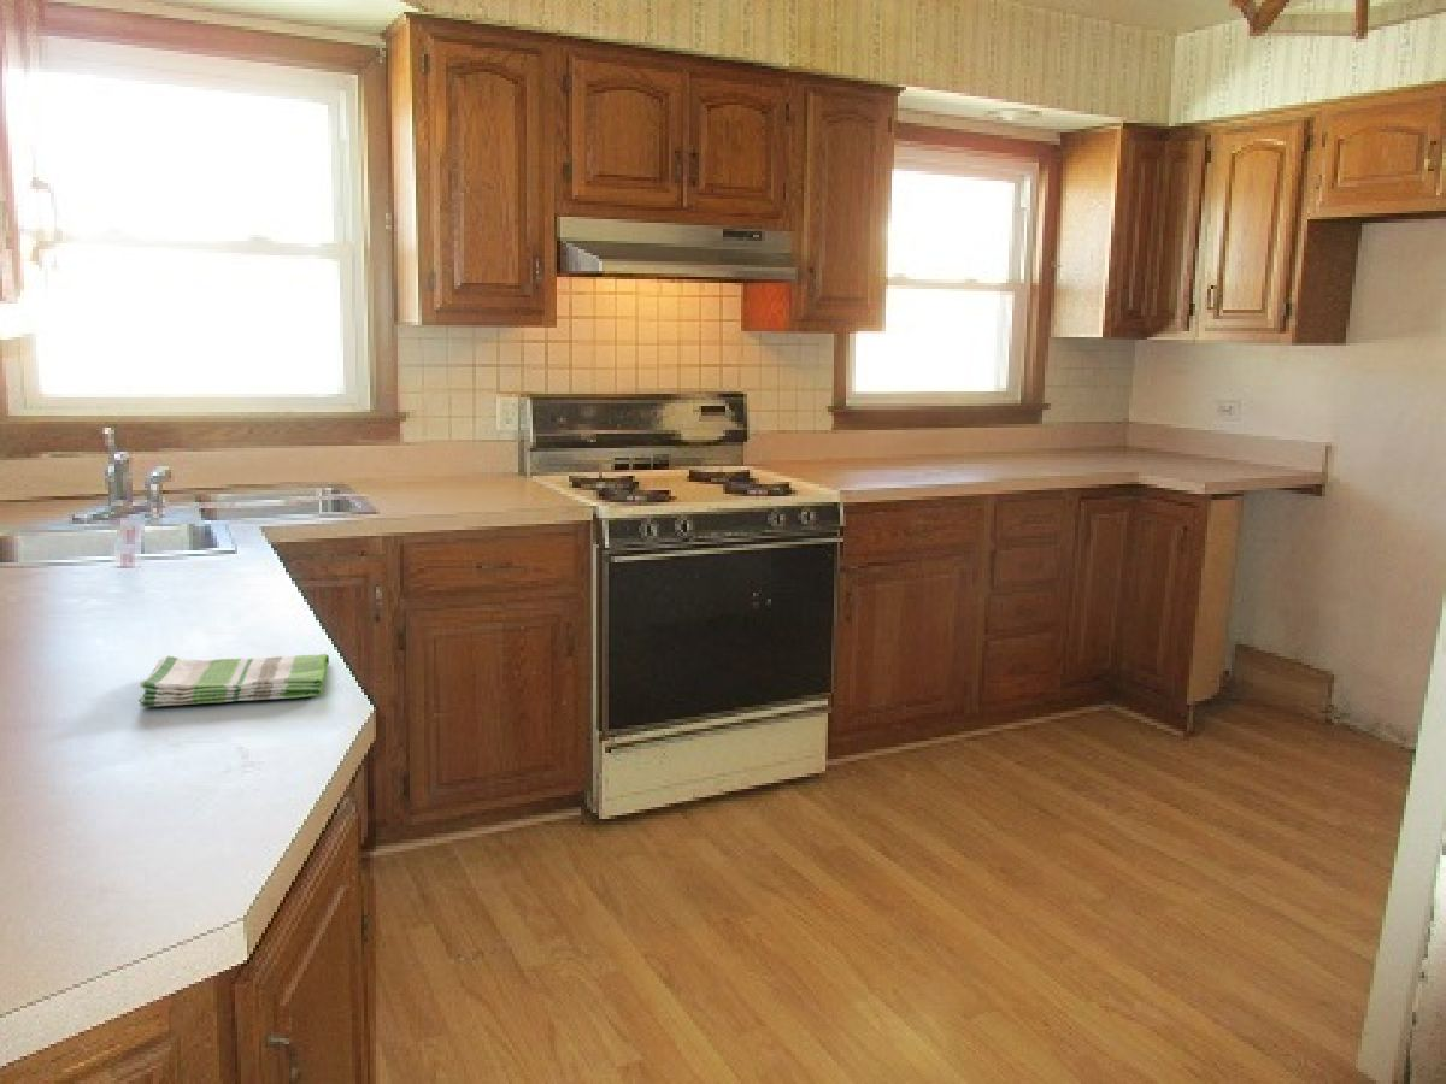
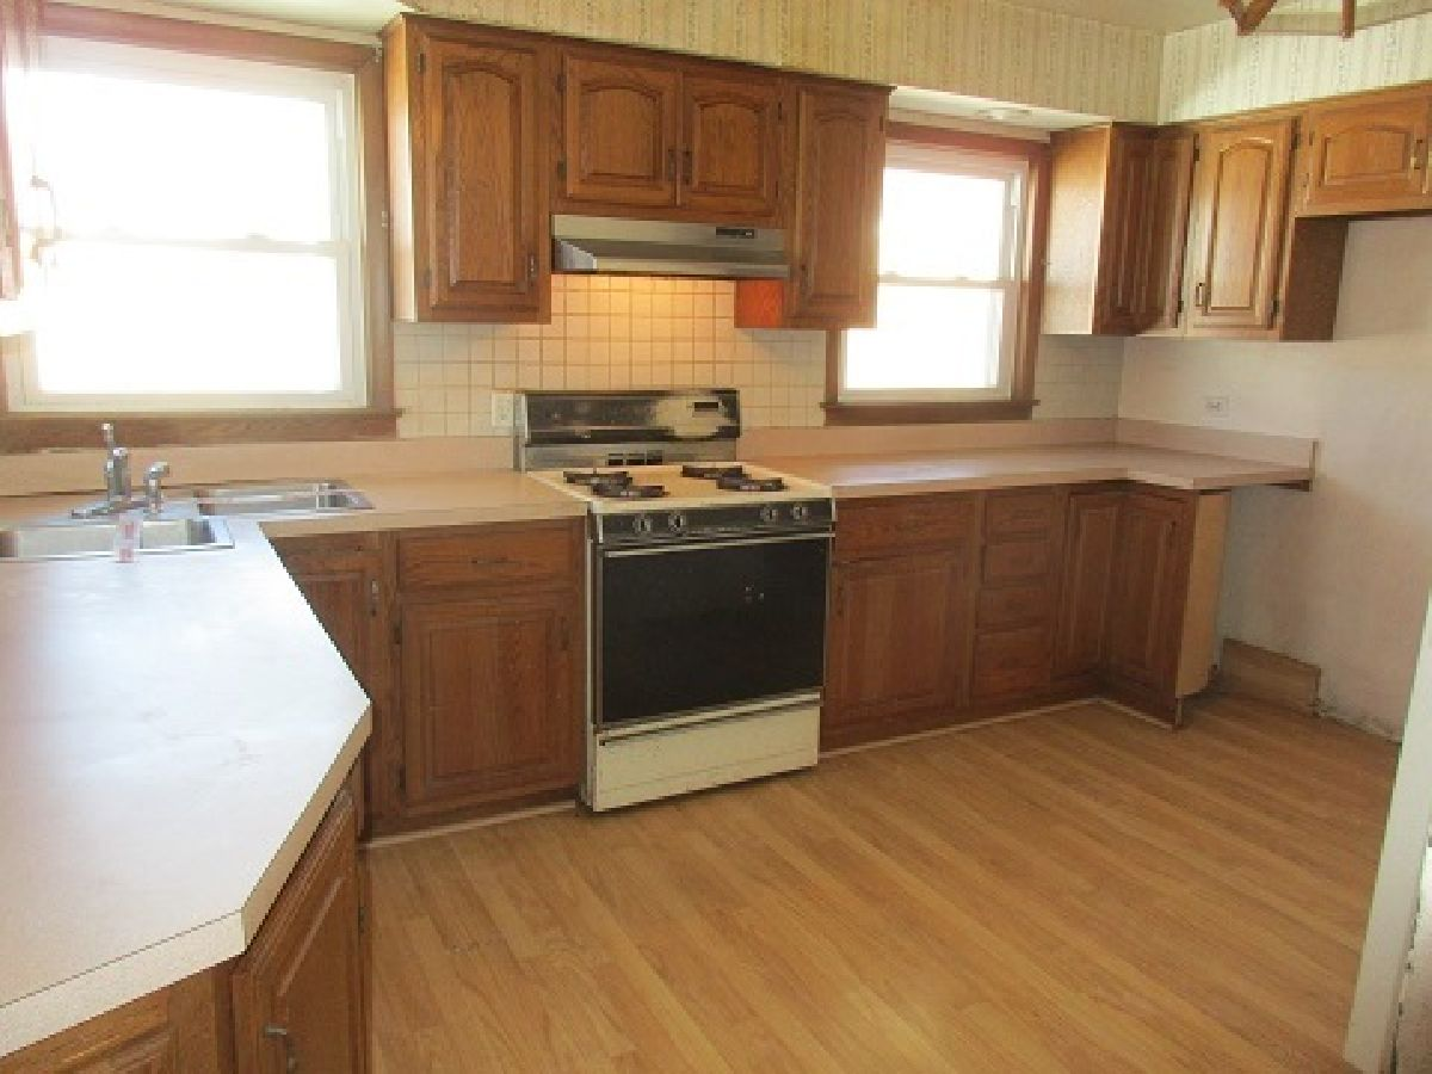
- dish towel (239, 672)
